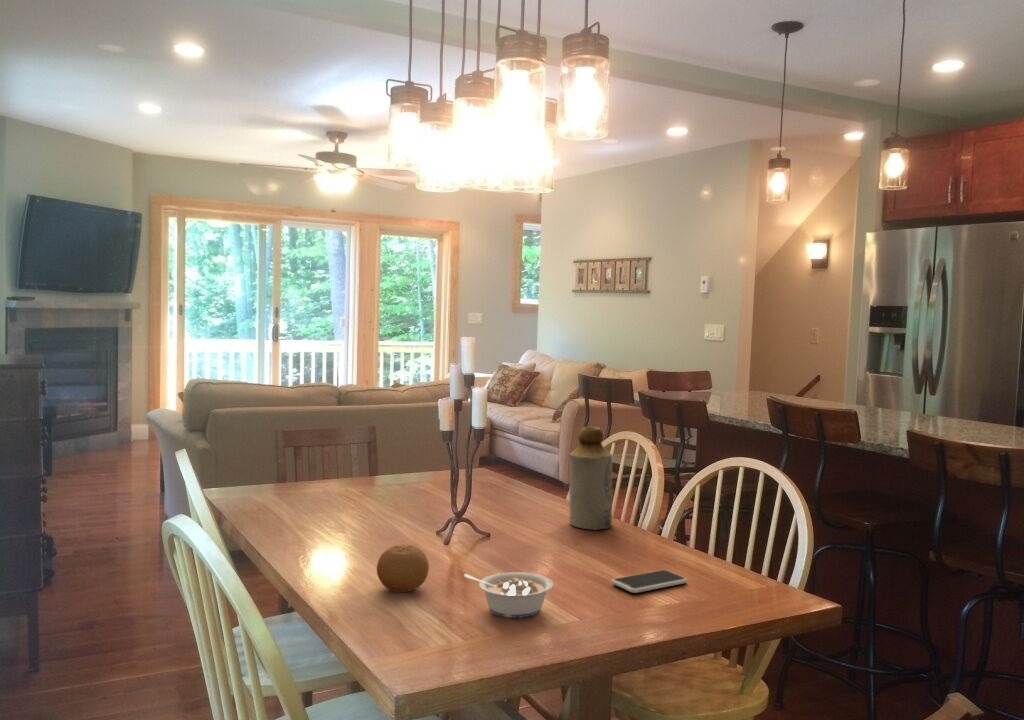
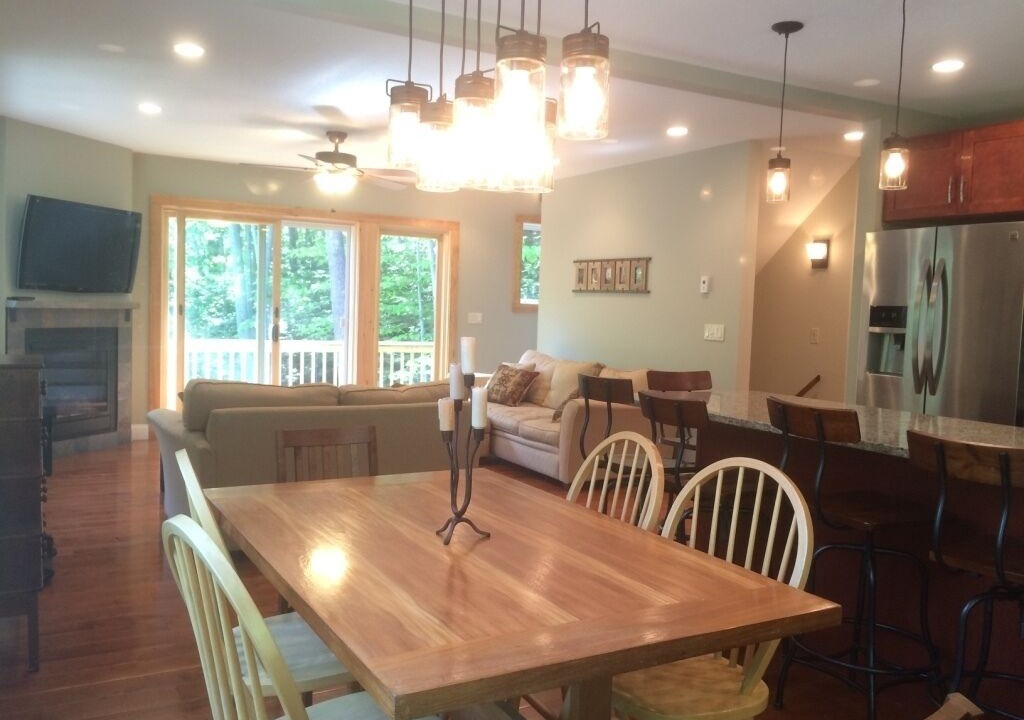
- bottle (591, 476)
- smartphone (649, 580)
- fruit (403, 567)
- legume (513, 594)
